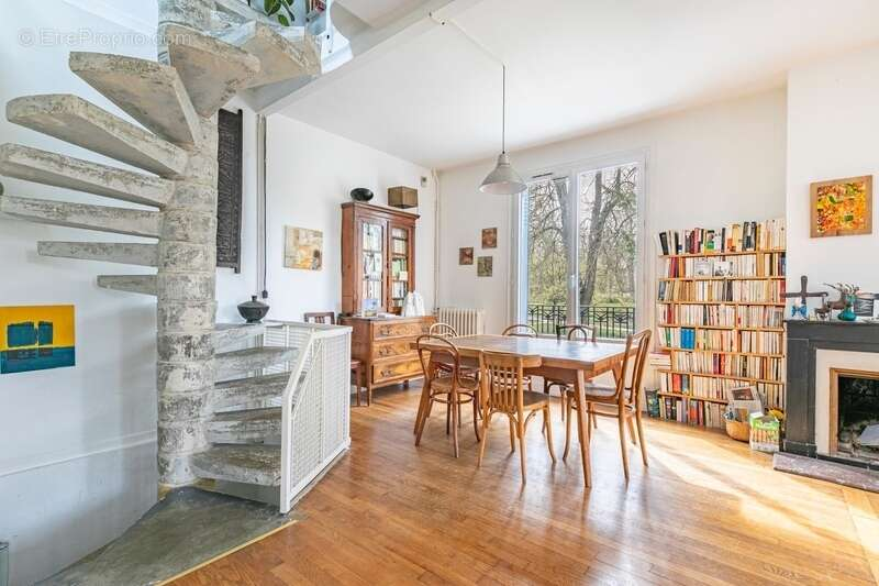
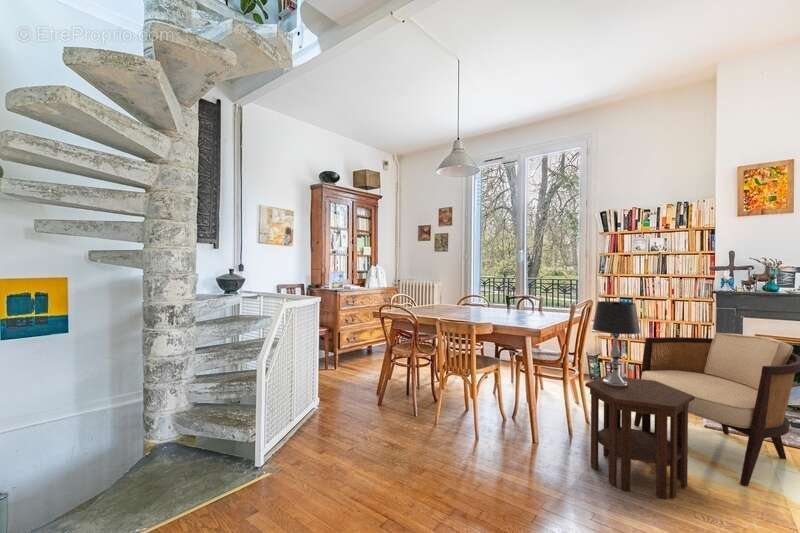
+ table lamp (615, 343)
+ side table (636, 431)
+ armchair (716, 391)
